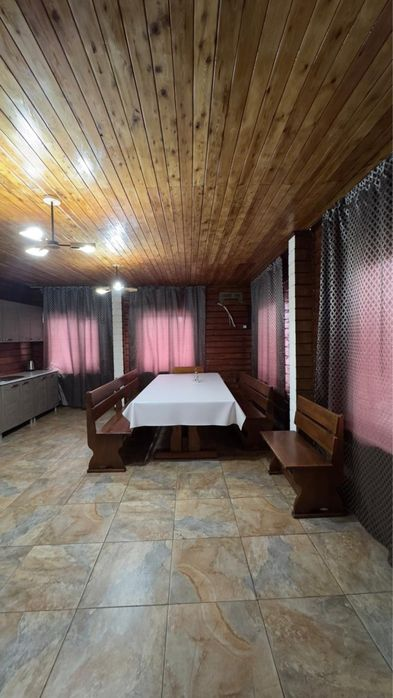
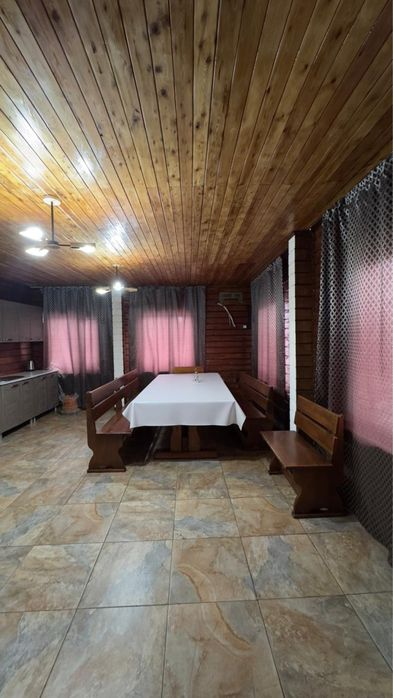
+ bucket (69, 402)
